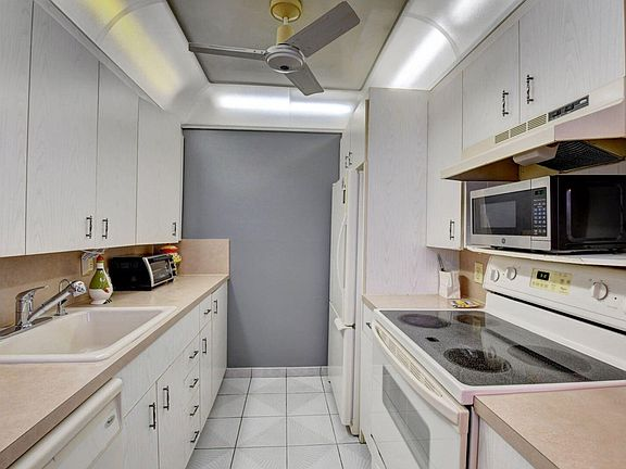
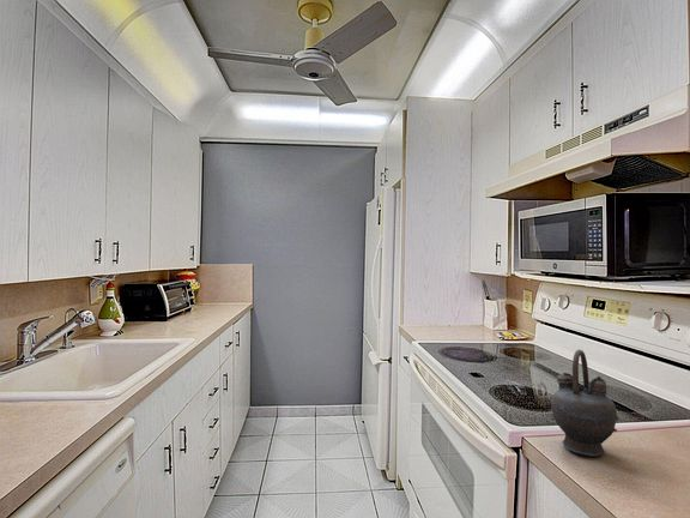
+ teapot (585, 398)
